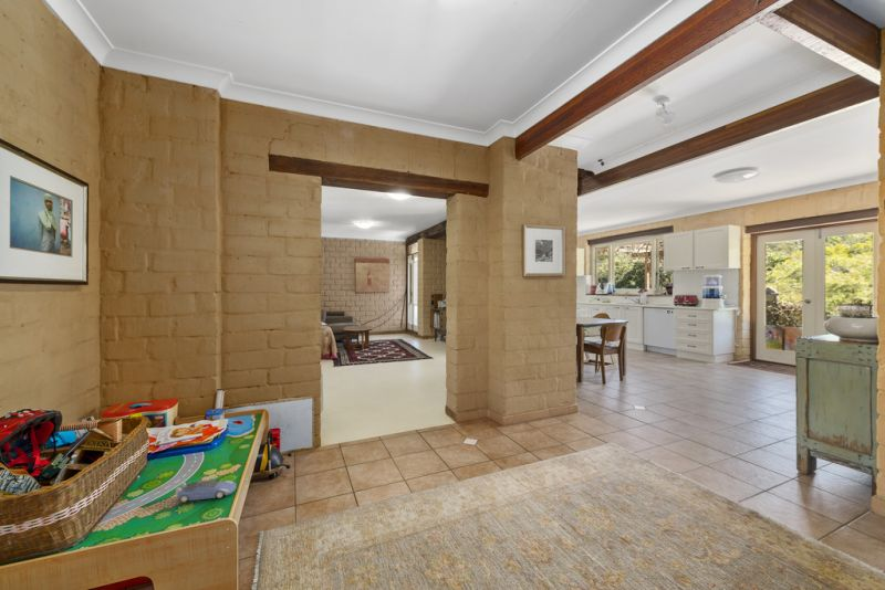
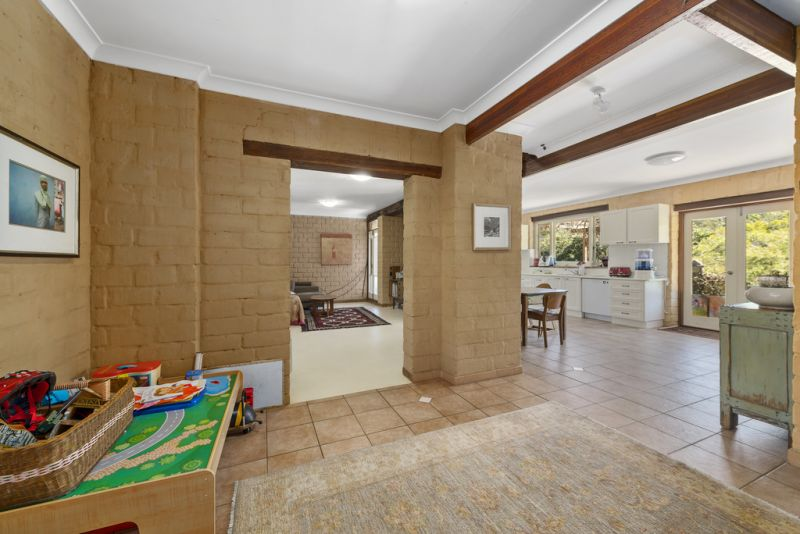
- toy car (207, 488)
